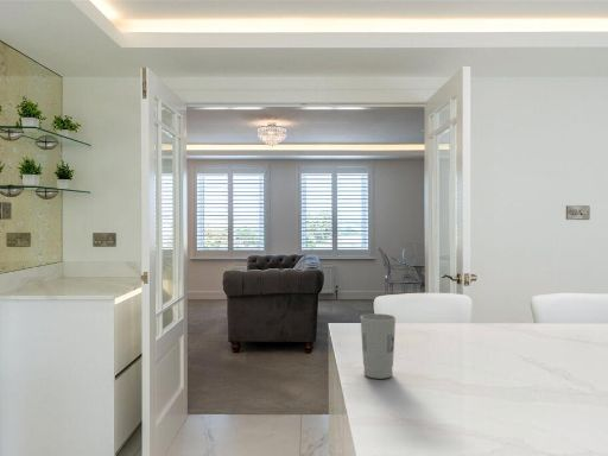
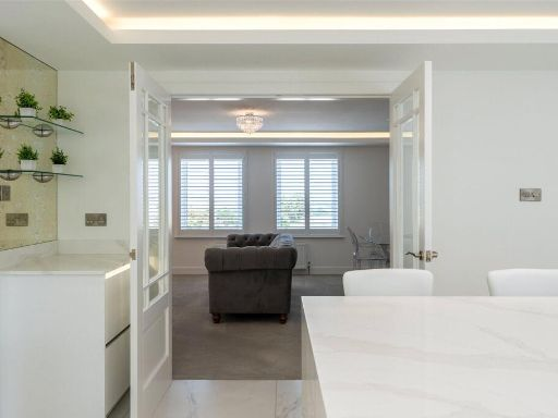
- cup (378, 346)
